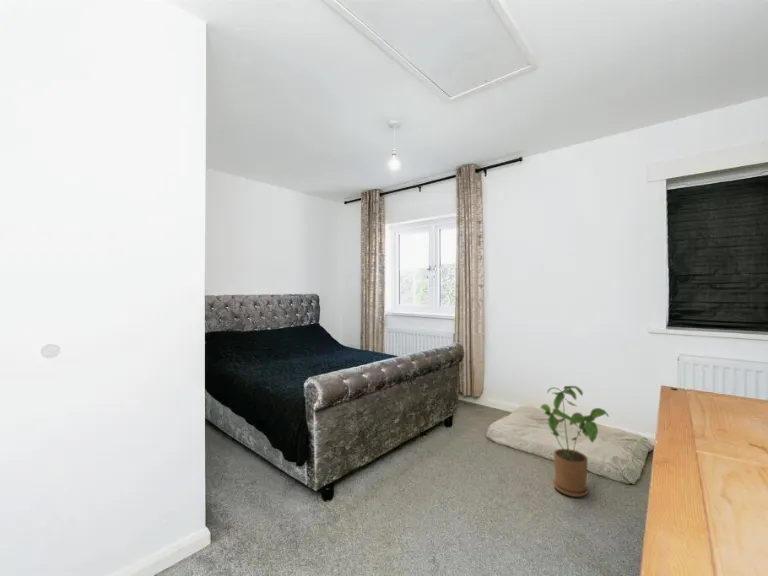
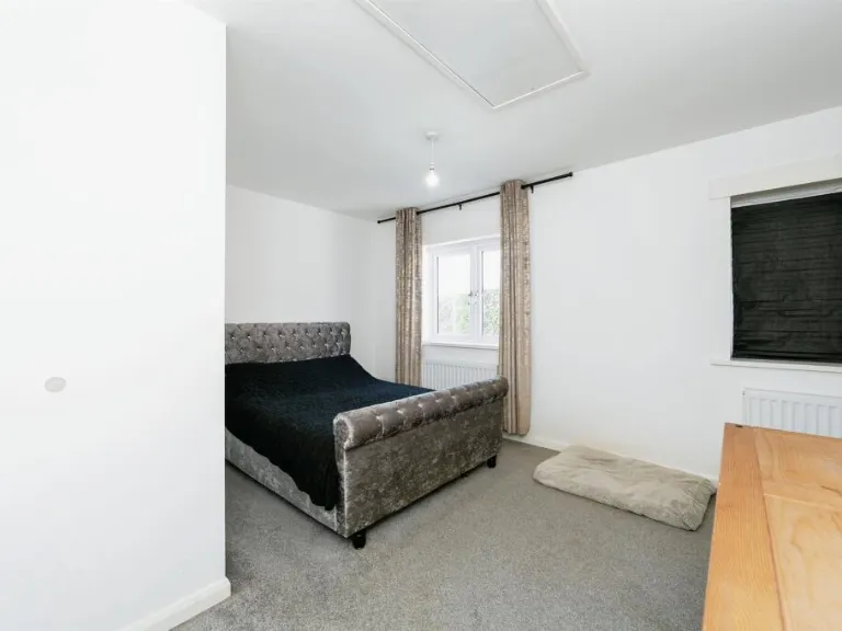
- house plant (574, 438)
